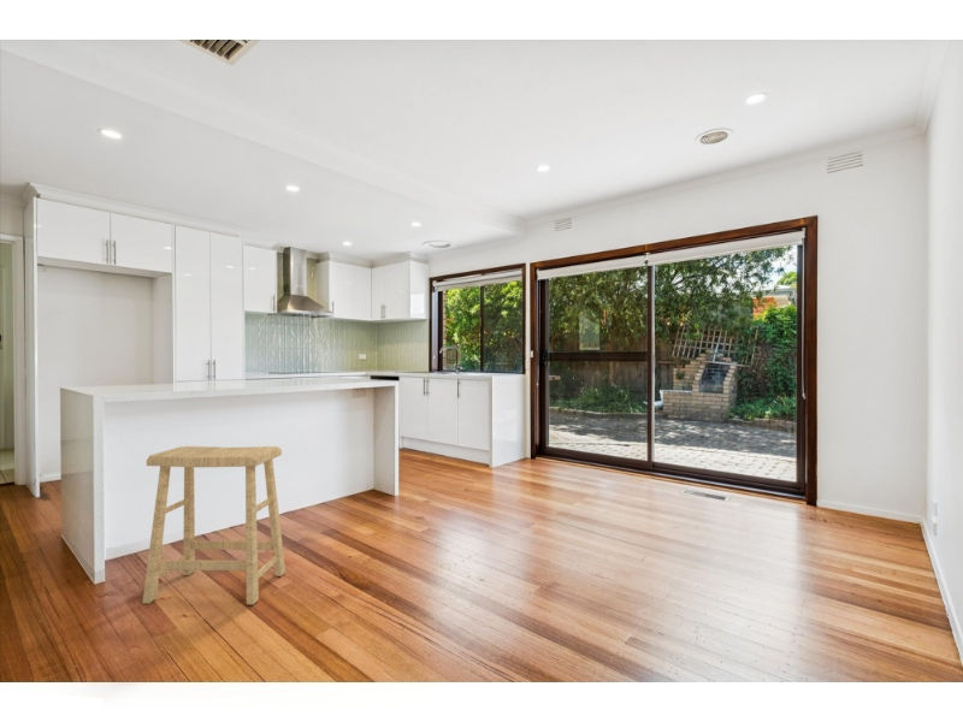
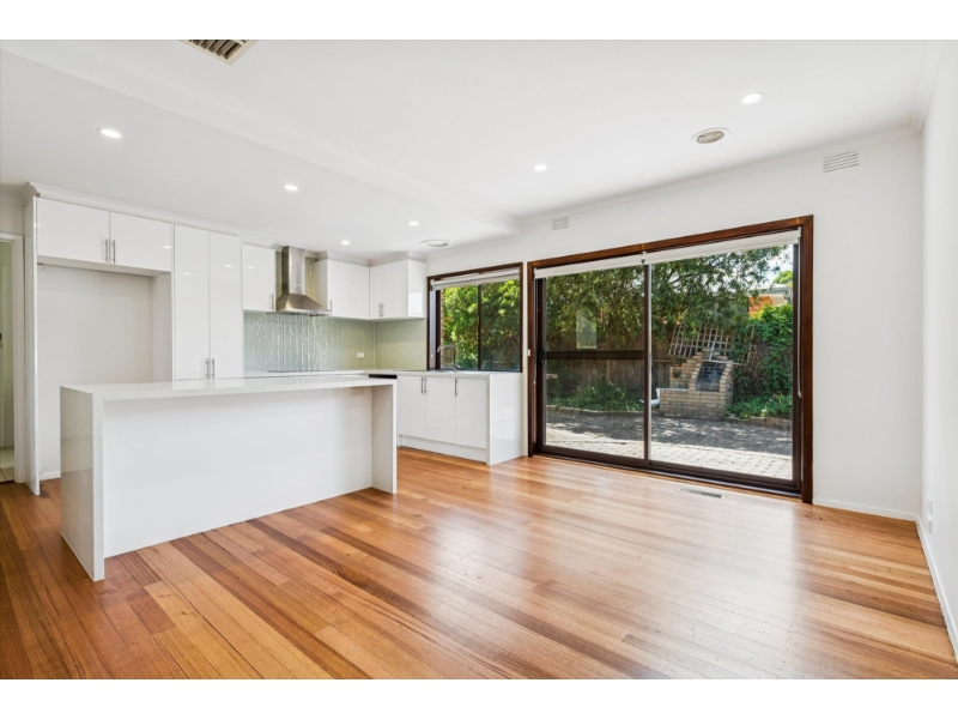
- stool (213, 540)
